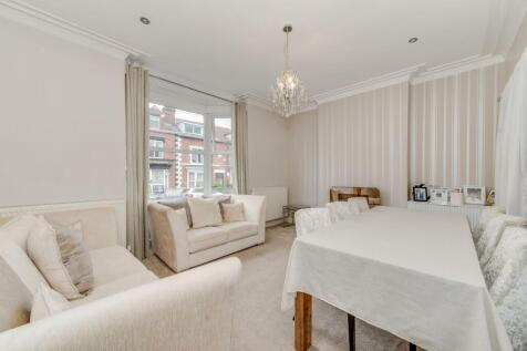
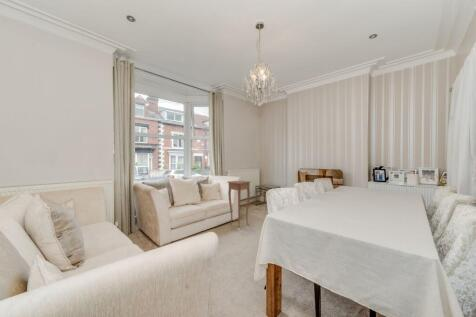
+ side table (239, 203)
